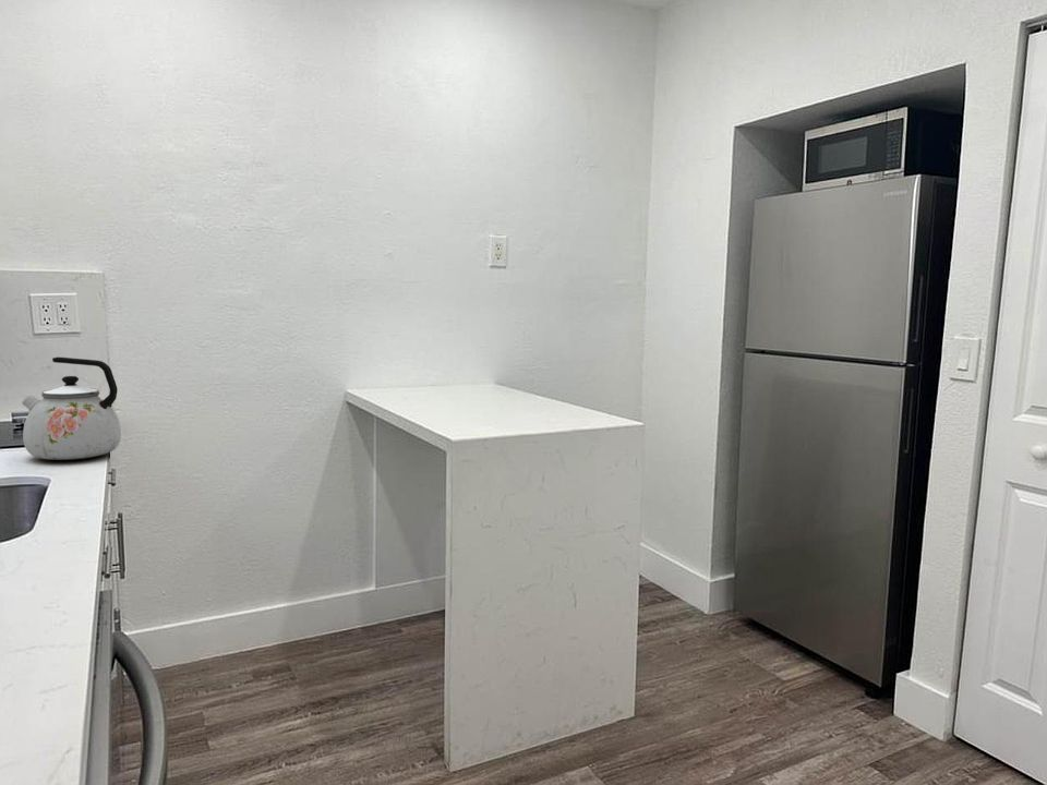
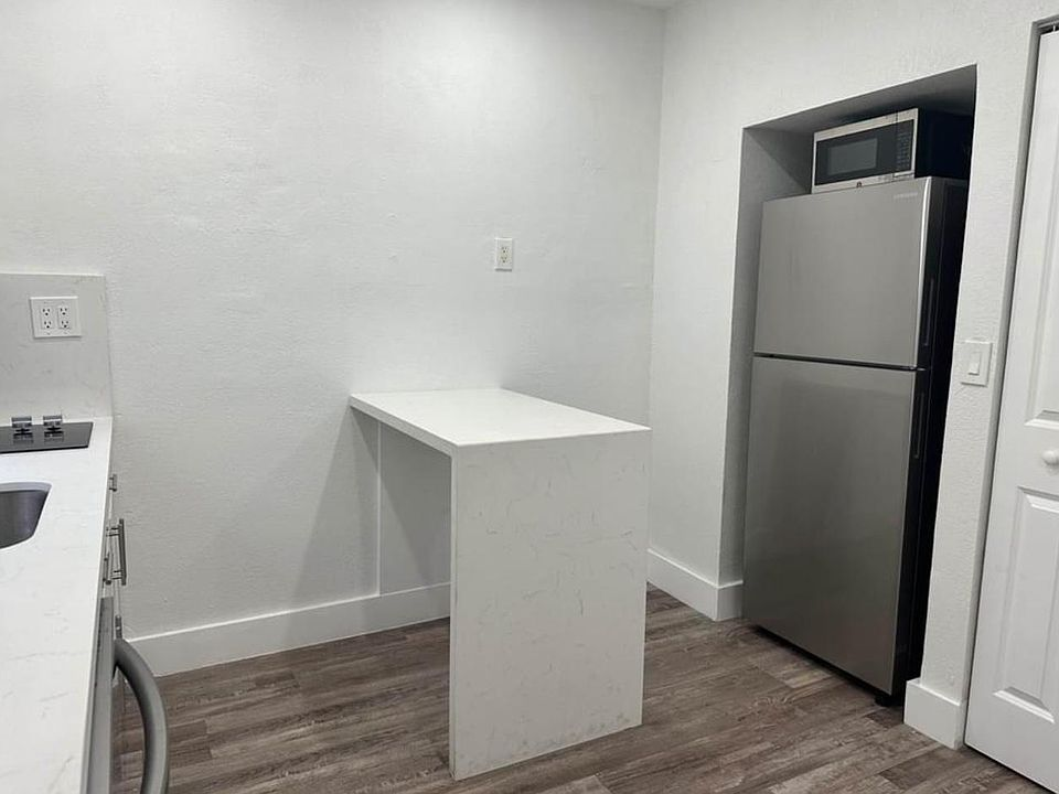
- kettle (70, 407)
